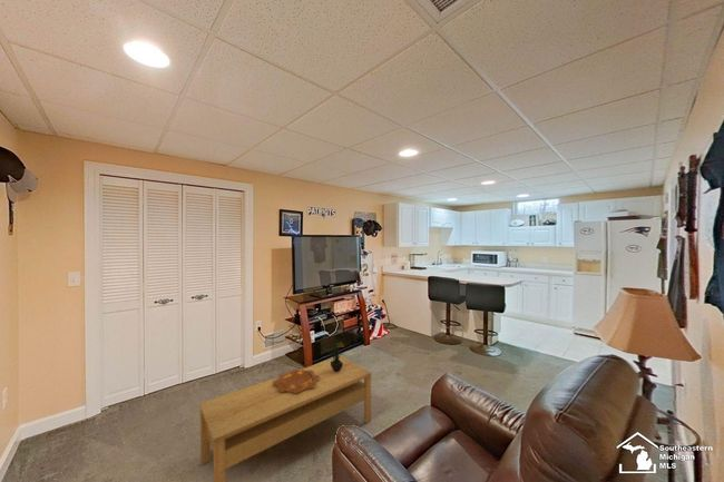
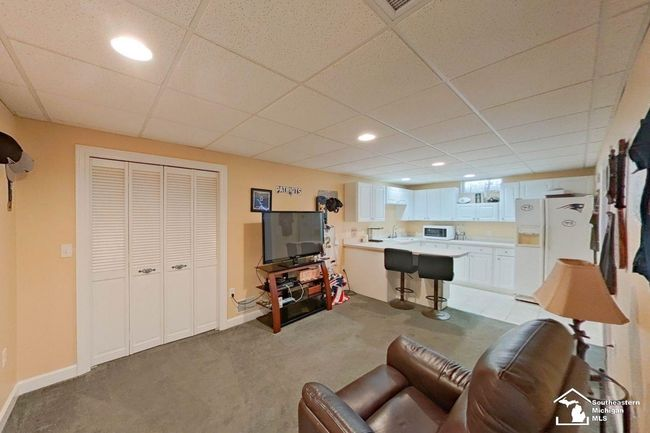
- coffee table (294, 413)
- potted plant (335, 350)
- decorative bowl (296, 380)
